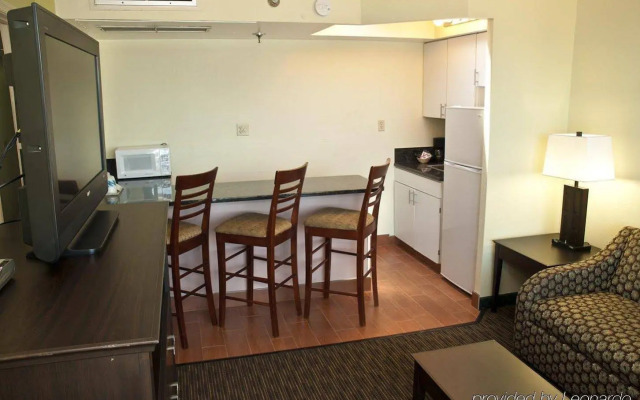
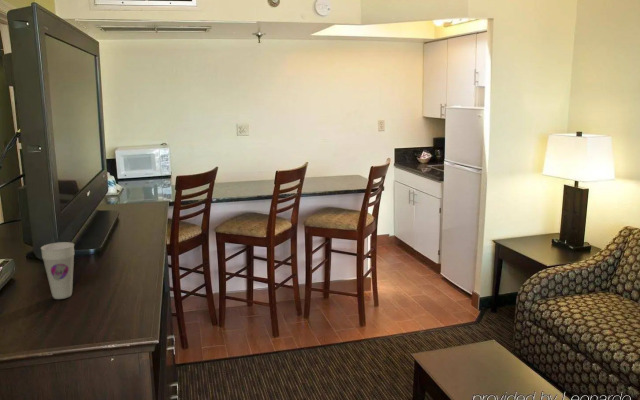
+ cup (60, 271)
